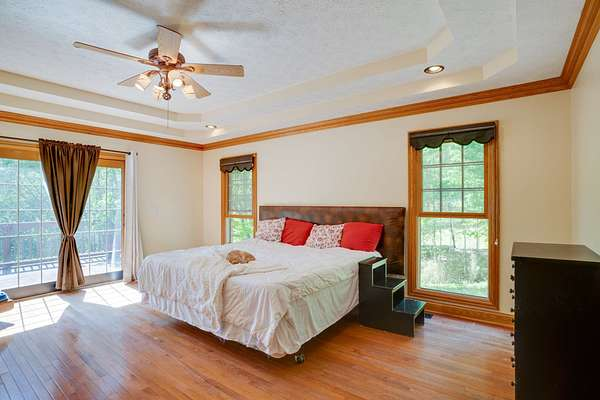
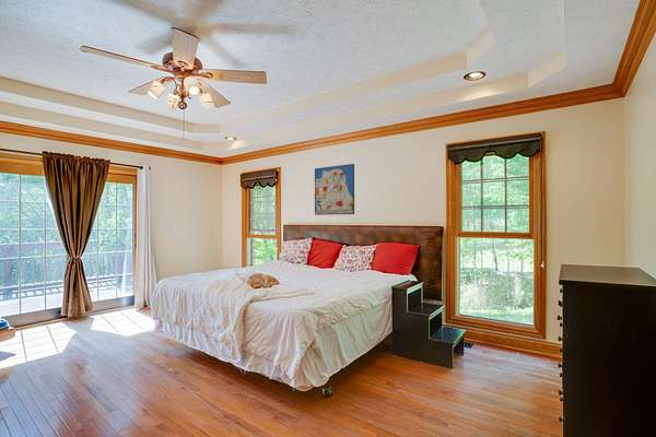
+ wall art (333, 190)
